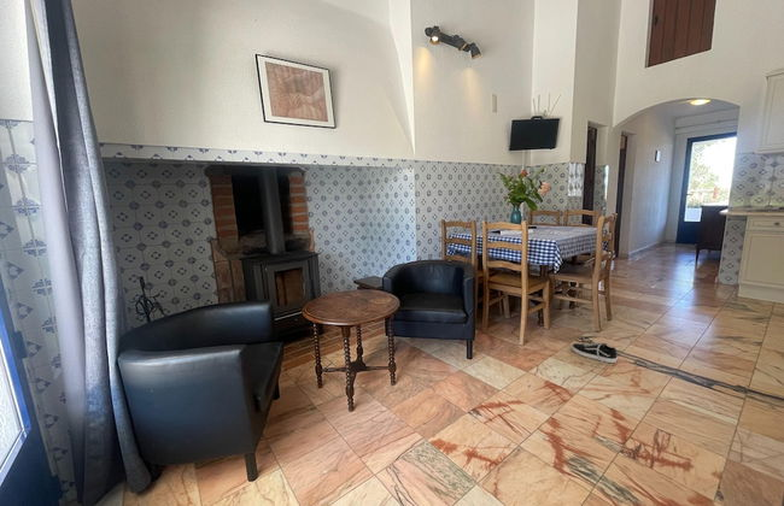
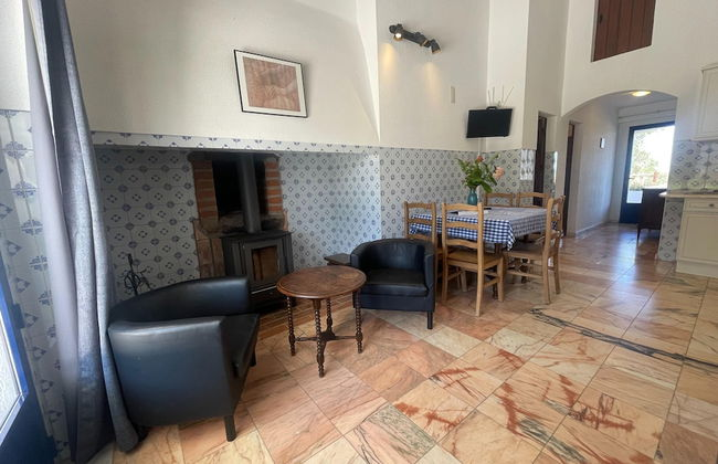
- shoe (593, 347)
